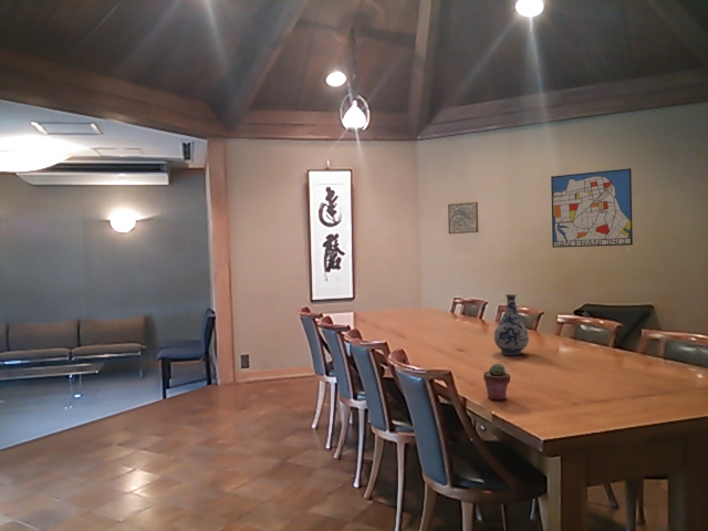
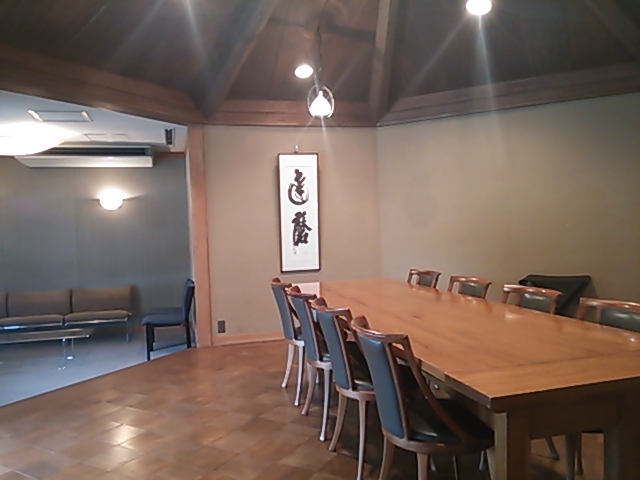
- wall art (590, 209)
- wall art (462, 218)
- vase (510, 323)
- potted succulent (497, 381)
